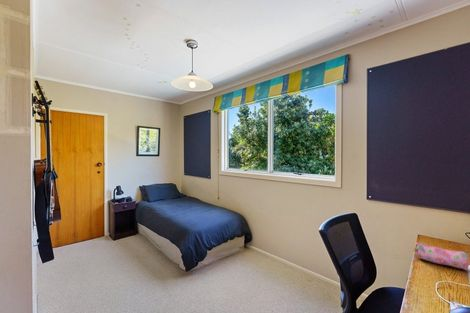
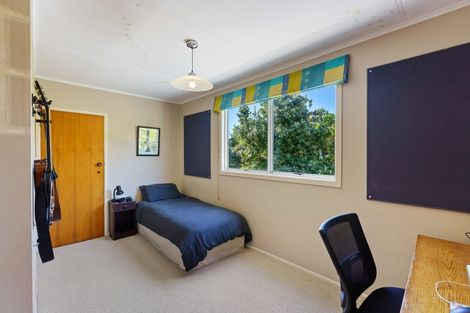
- pencil case (440, 255)
